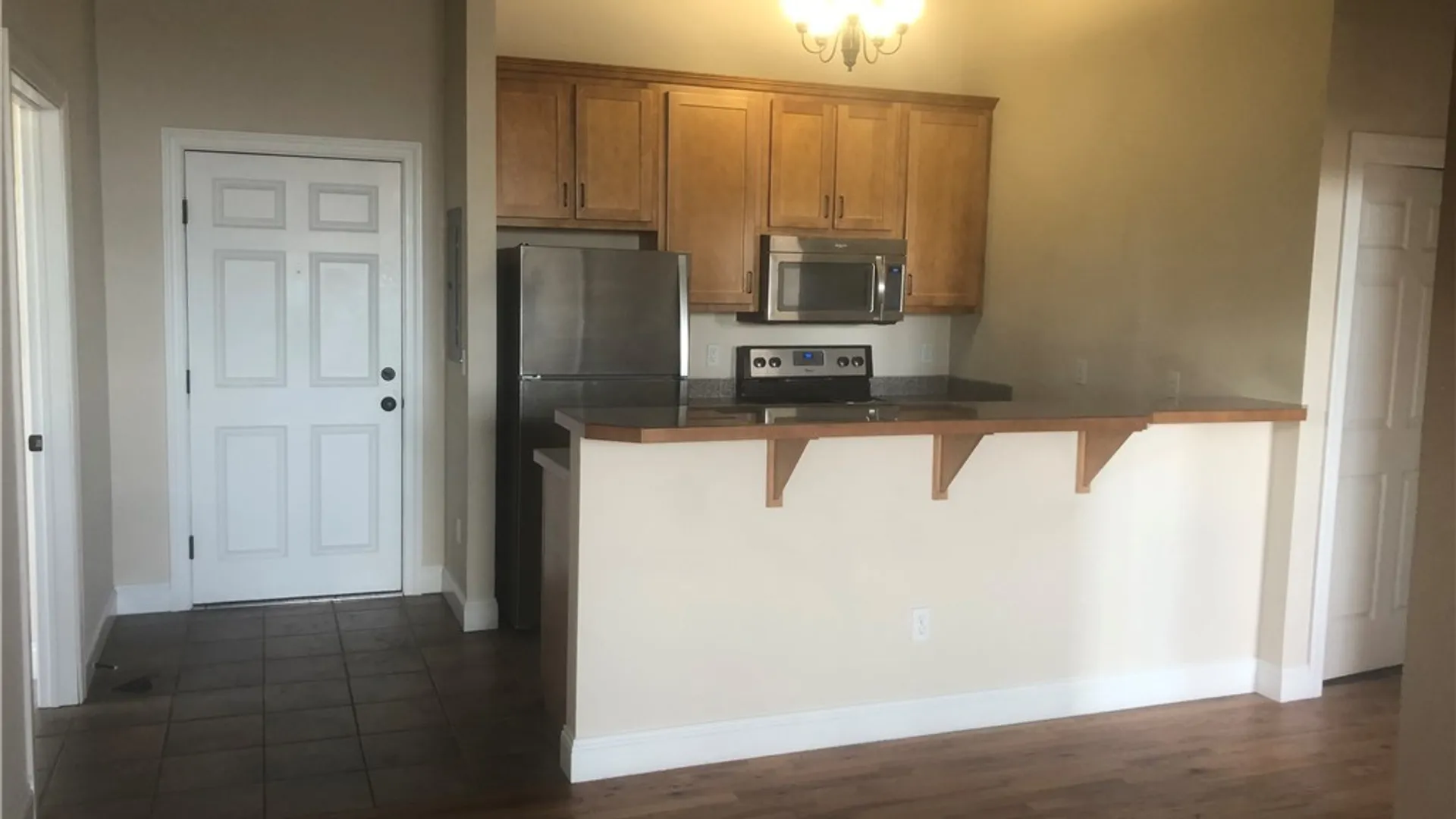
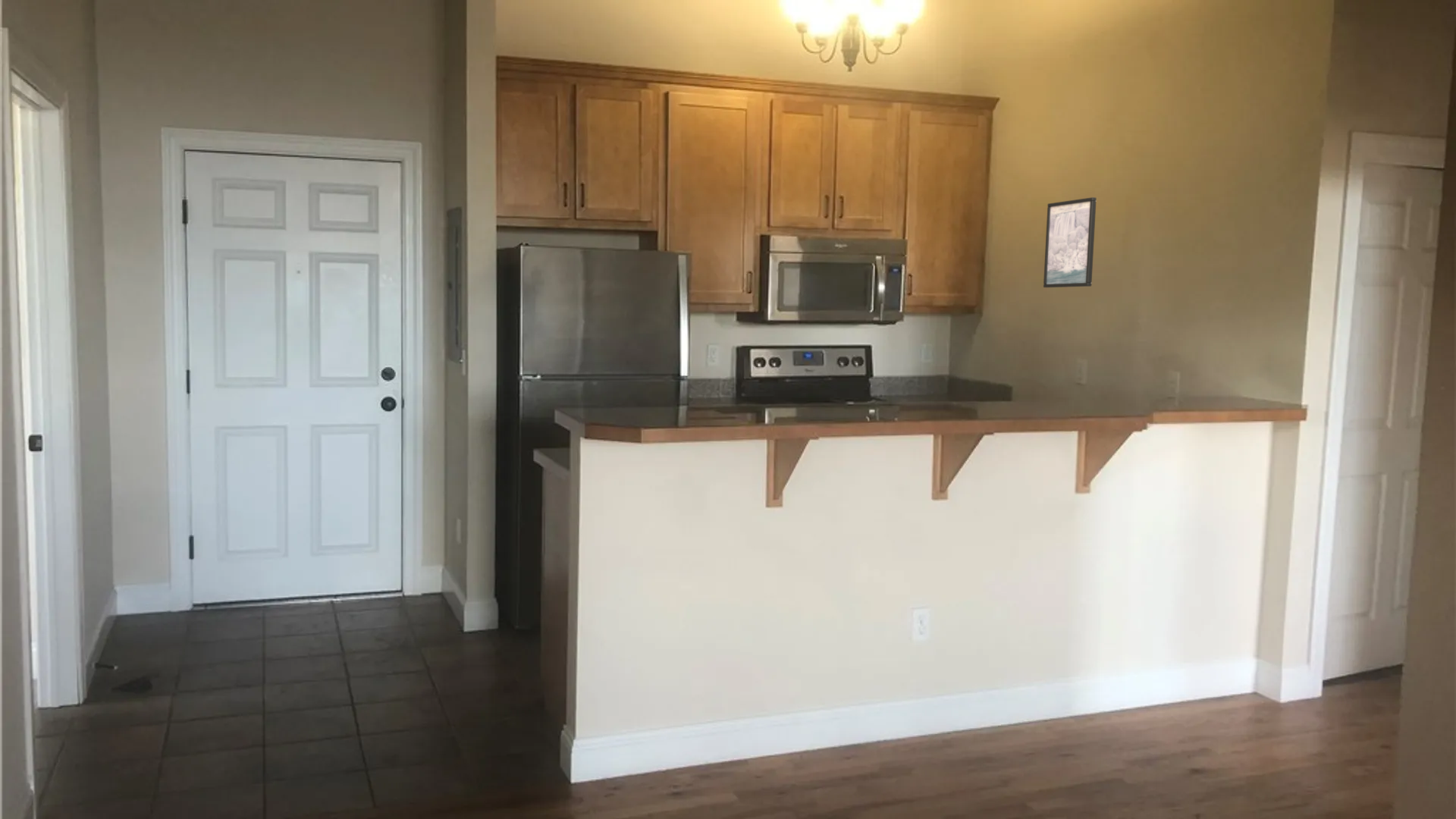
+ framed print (1068, 243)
